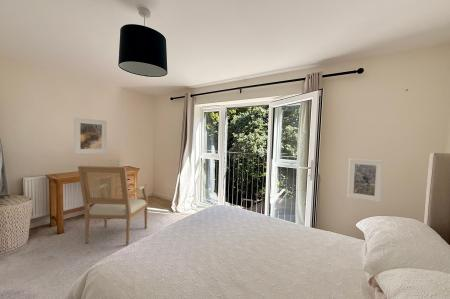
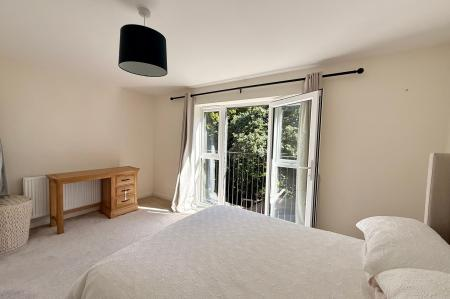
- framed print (364, 179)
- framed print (91, 136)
- chair (115, 200)
